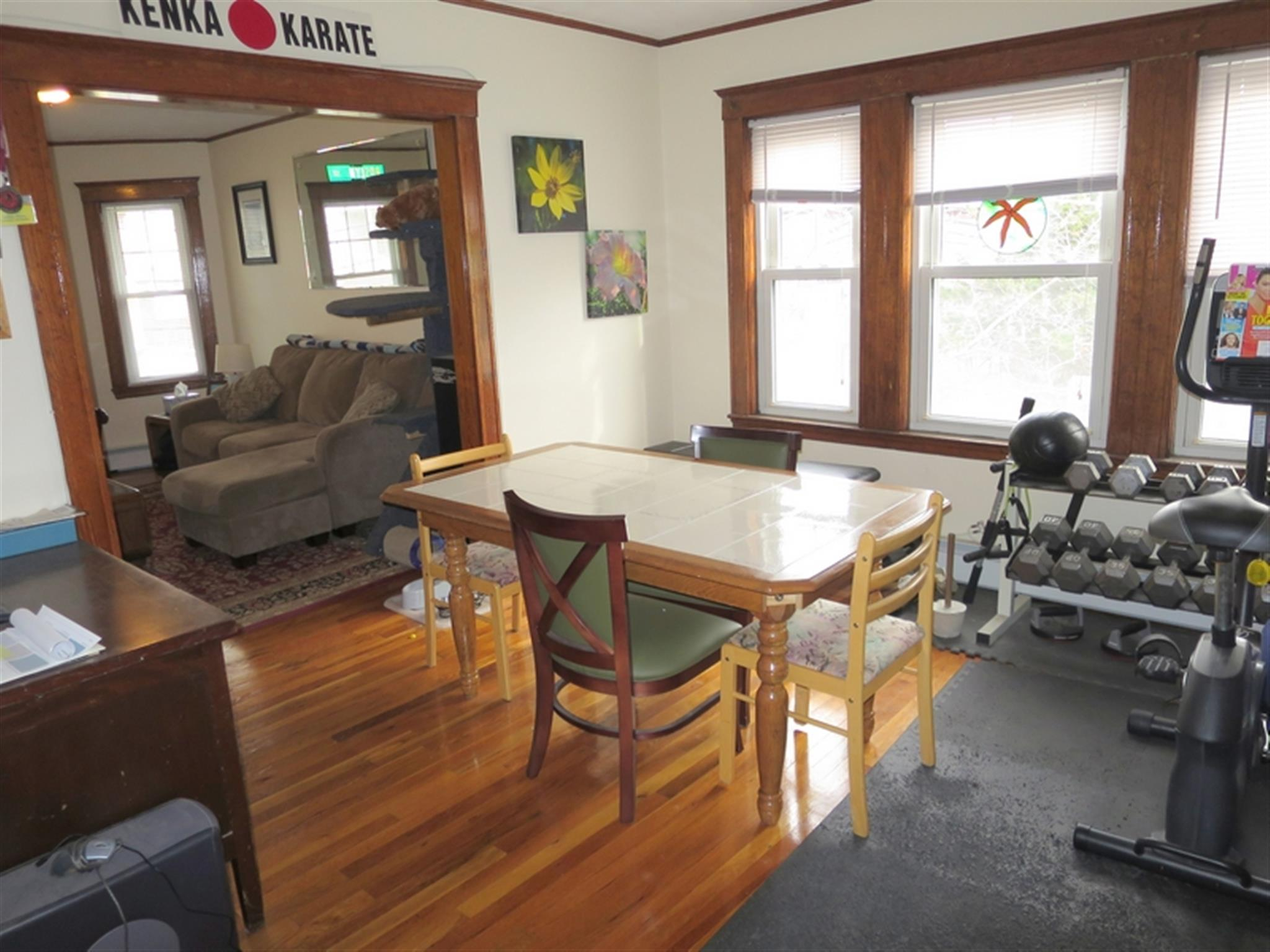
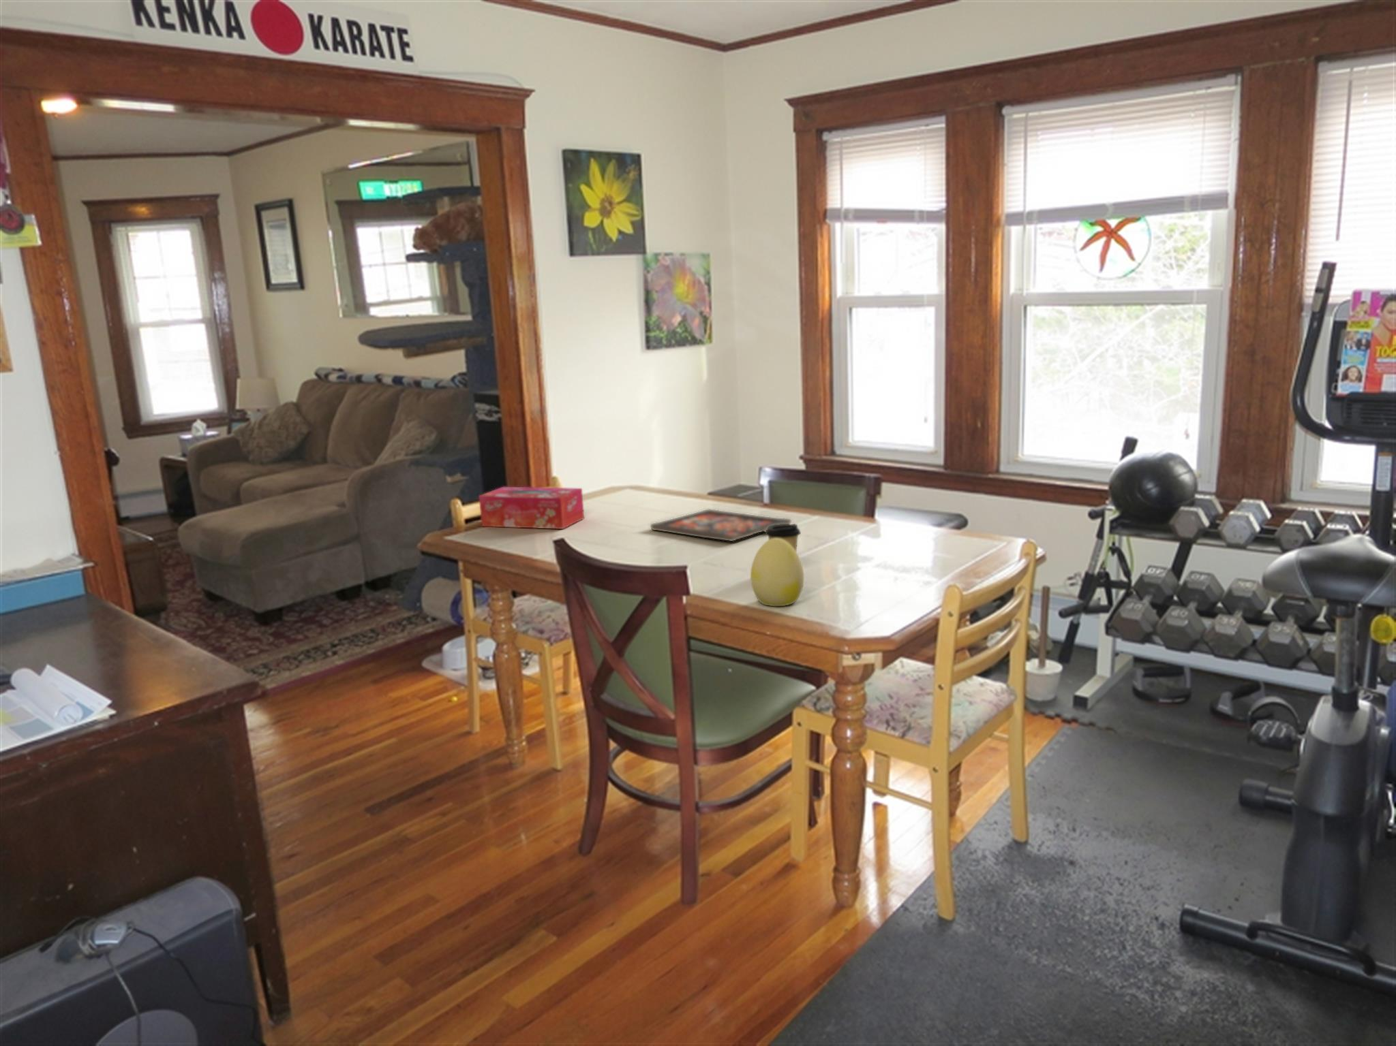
+ decorative egg (776, 570)
+ board game (721, 524)
+ tissue box (532, 507)
+ coffee cup (787, 542)
